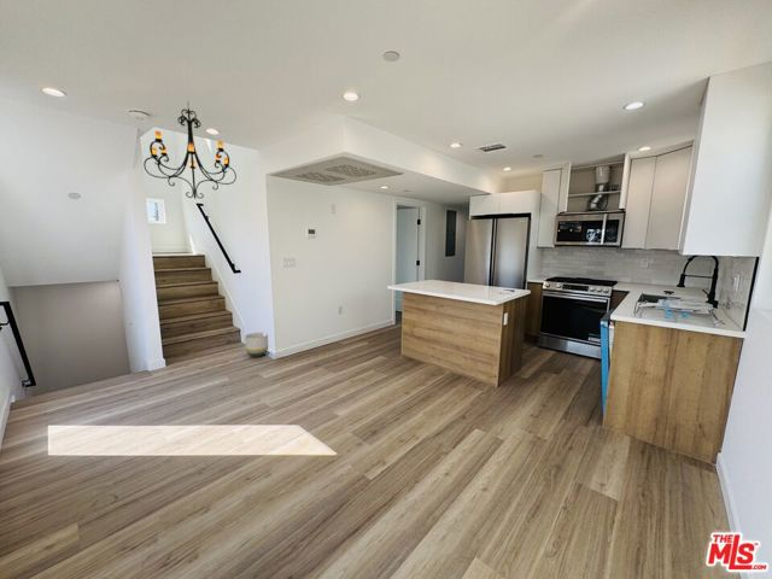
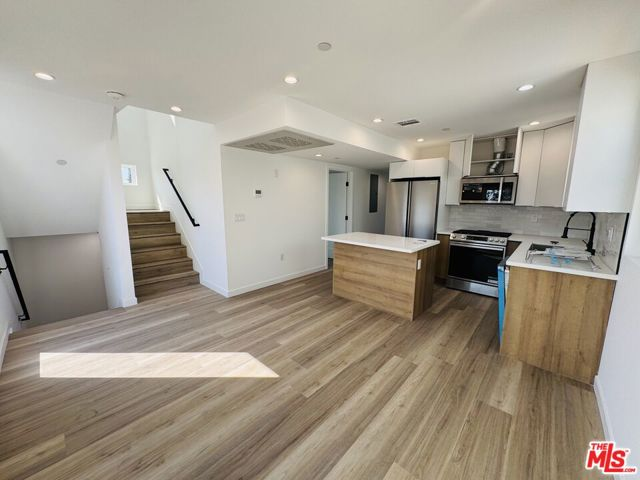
- chandelier (191, 150)
- planter (257, 345)
